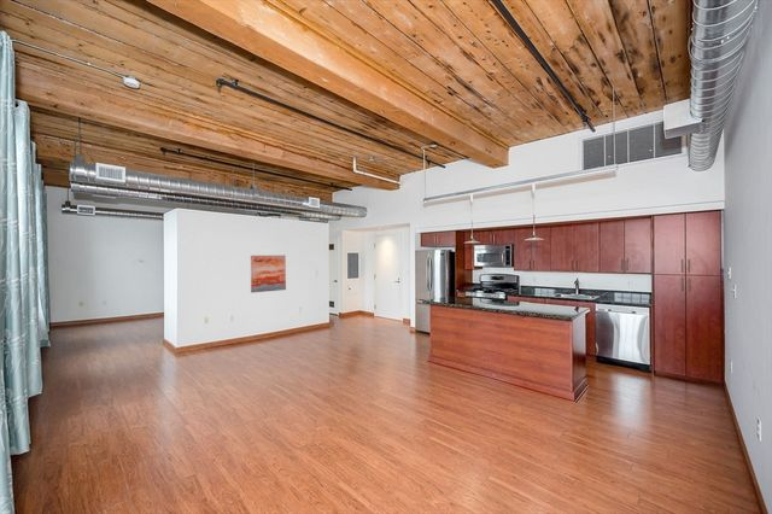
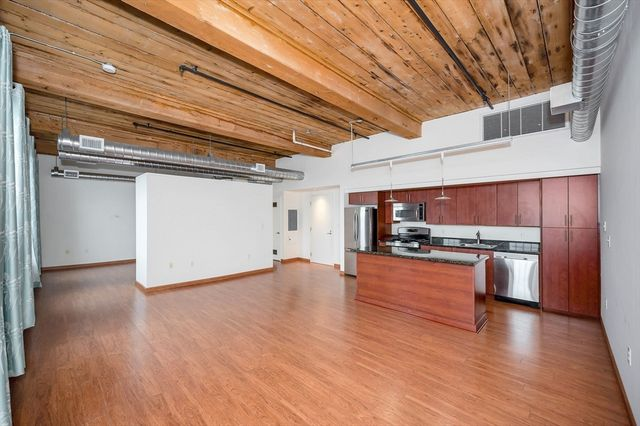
- wall art (268, 273)
